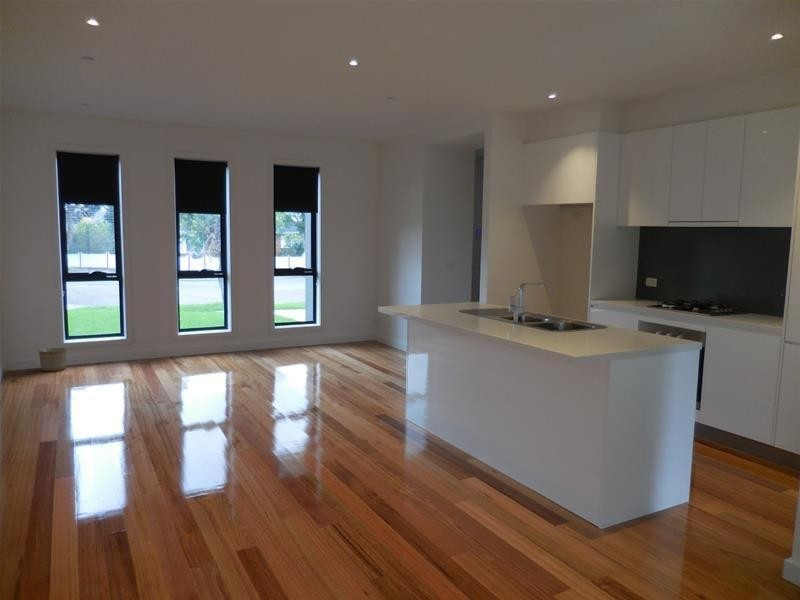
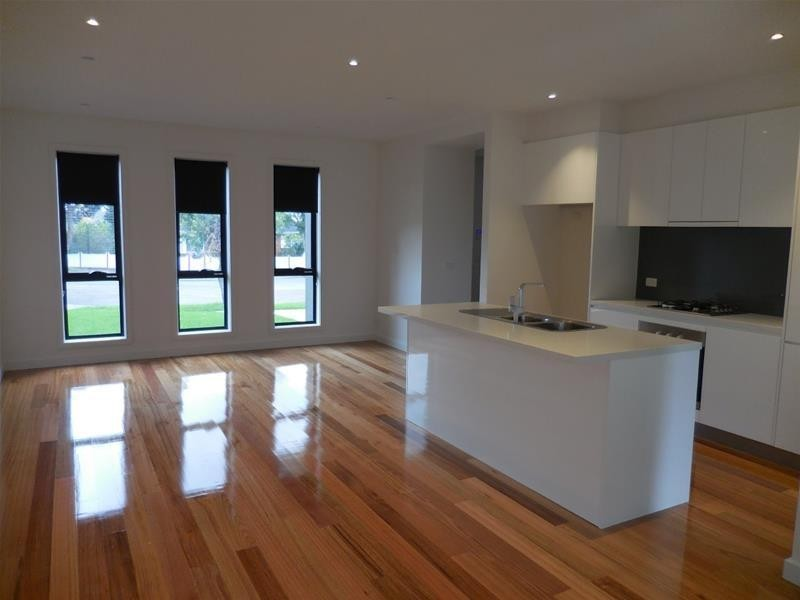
- planter (53, 359)
